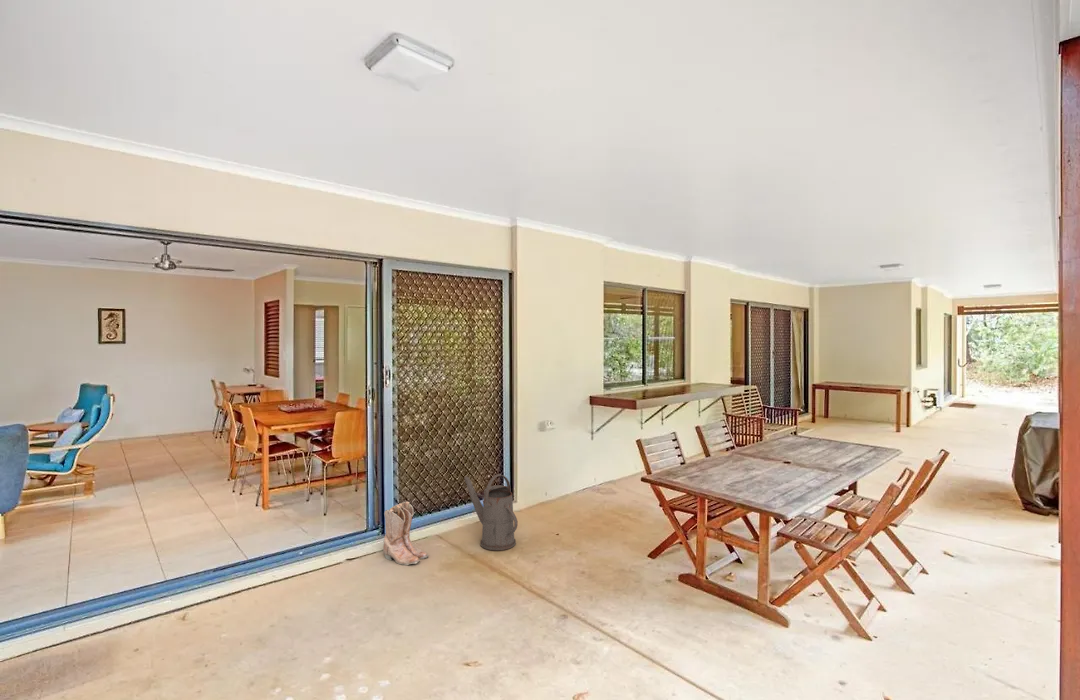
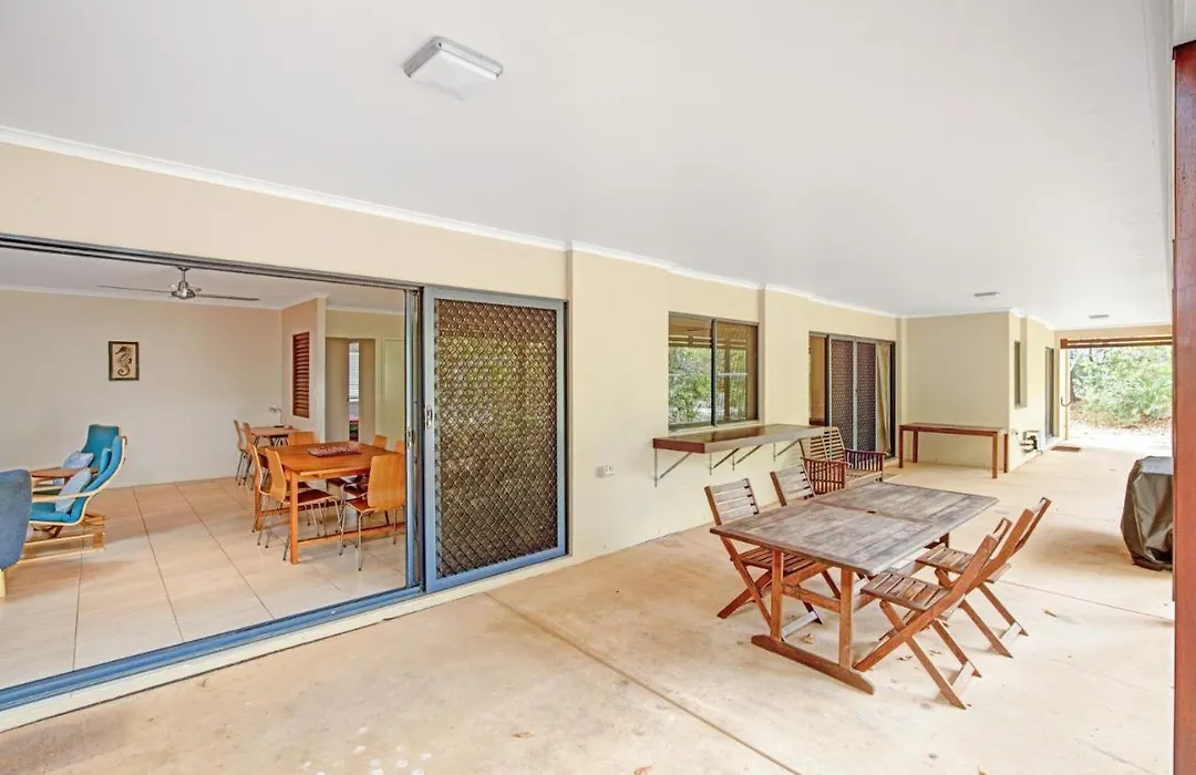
- boots (406, 531)
- watering can (489, 506)
